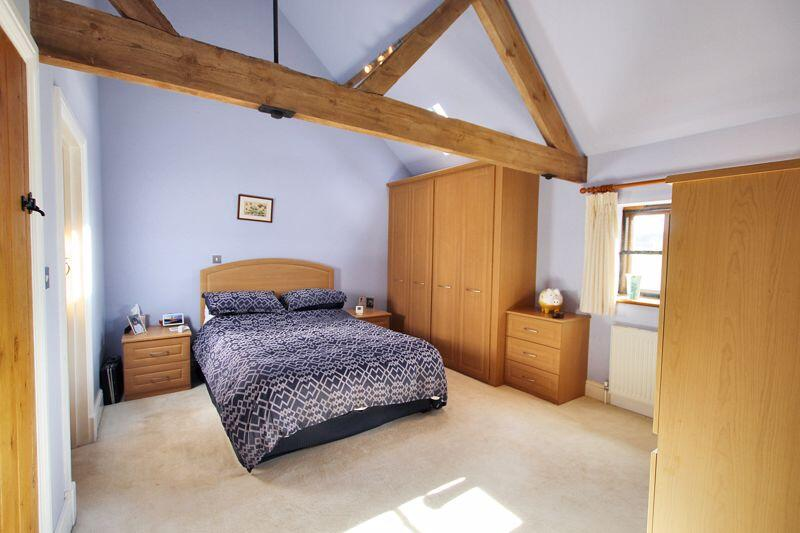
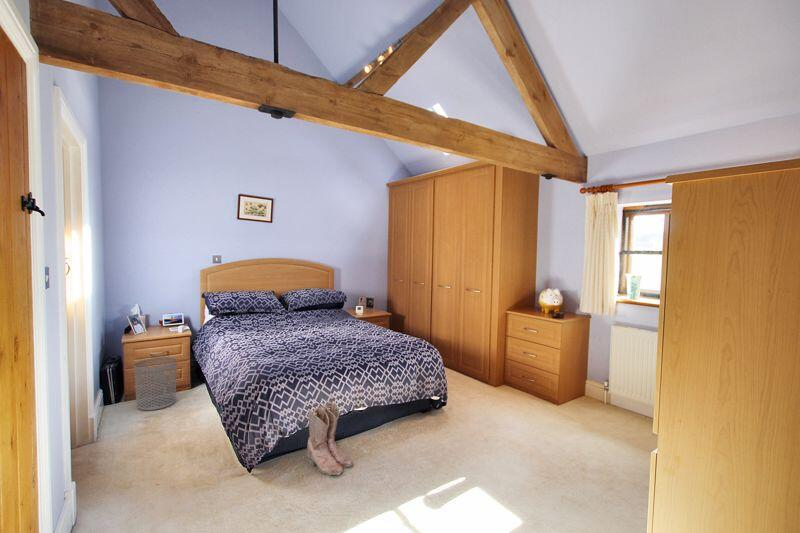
+ boots (330, 435)
+ waste bin (156, 383)
